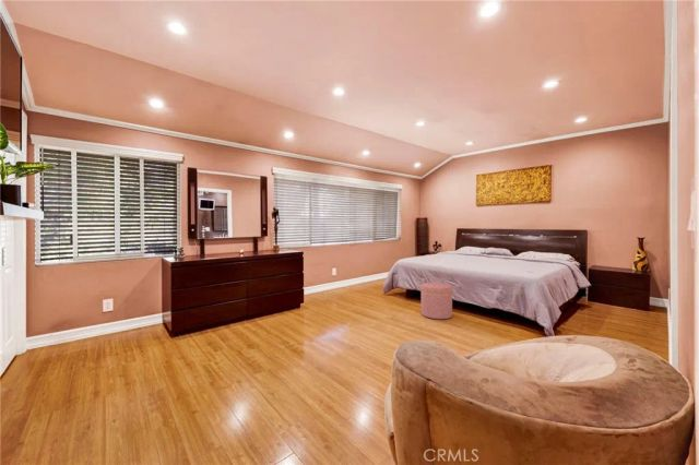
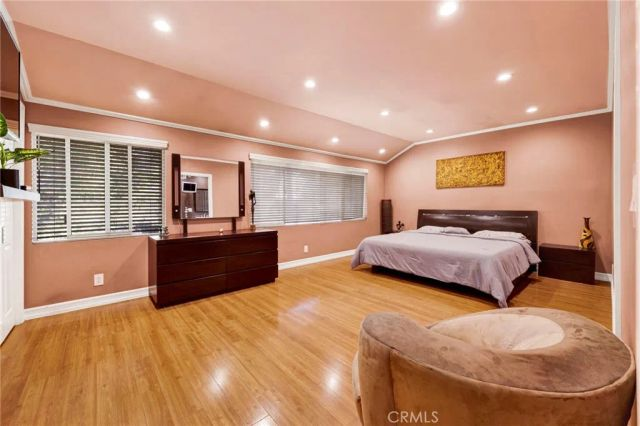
- ottoman (436, 299)
